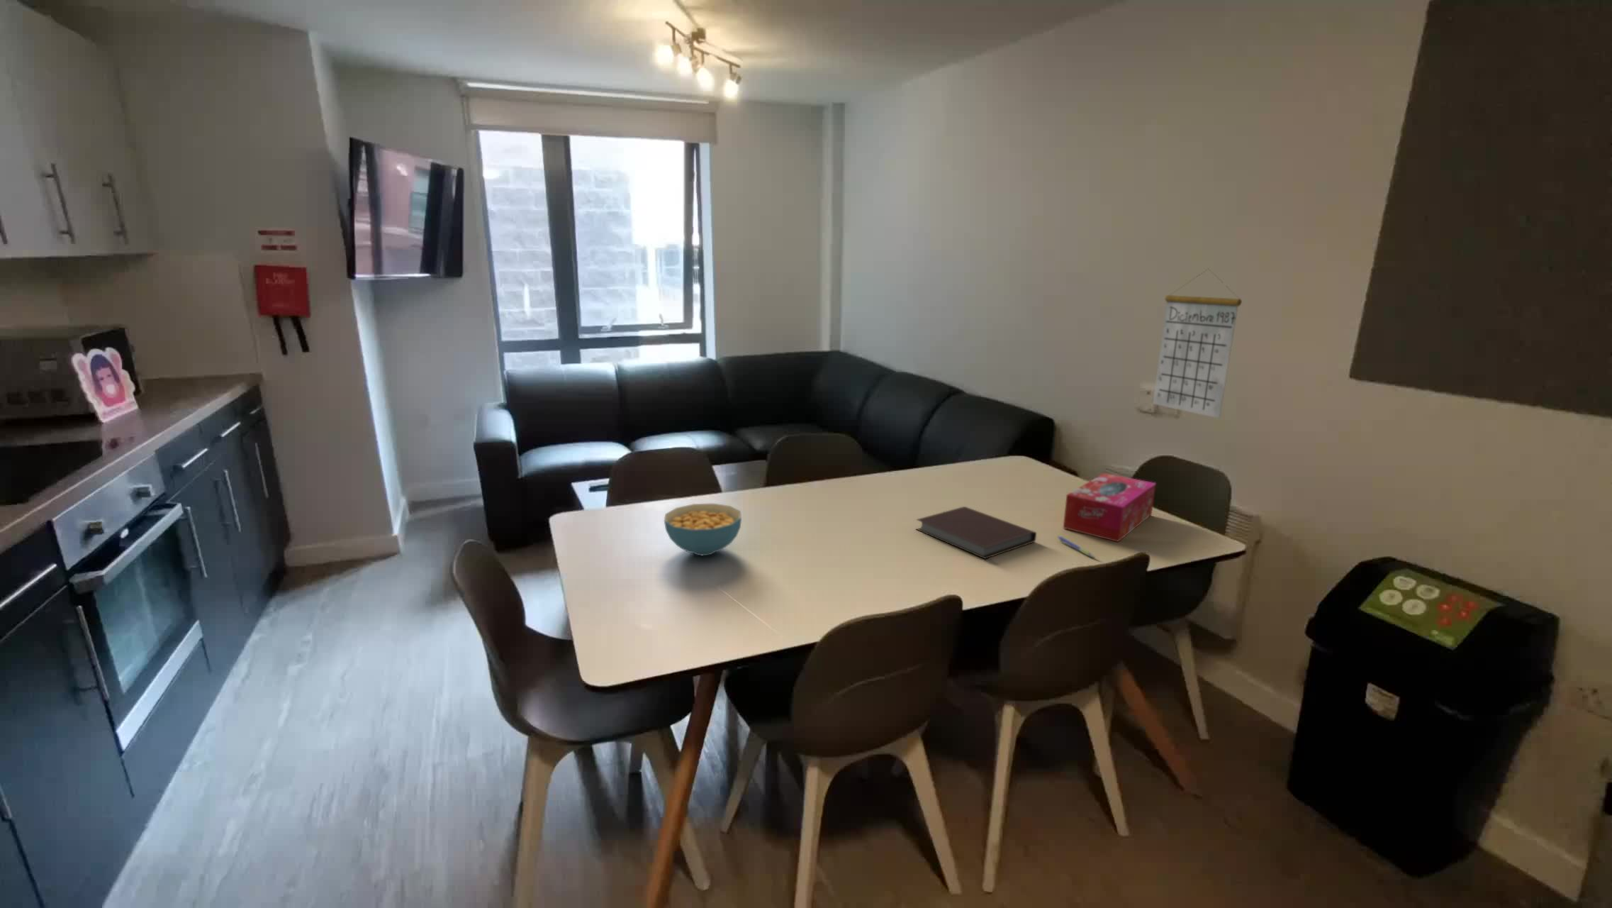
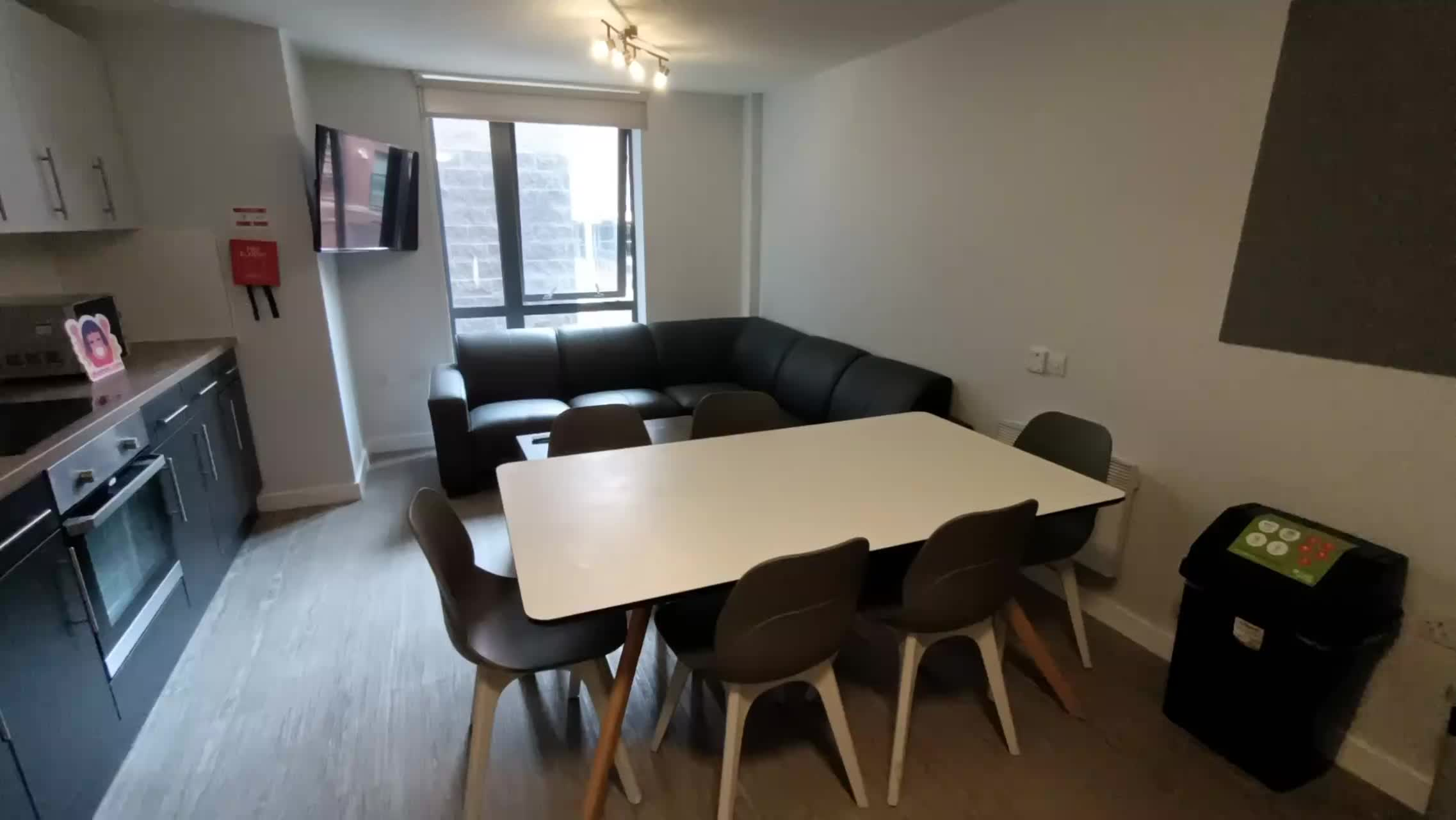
- pen (1076, 546)
- calendar (1196, 341)
- tissue box (1110, 505)
- cereal bowl (703, 534)
- notebook (974, 530)
